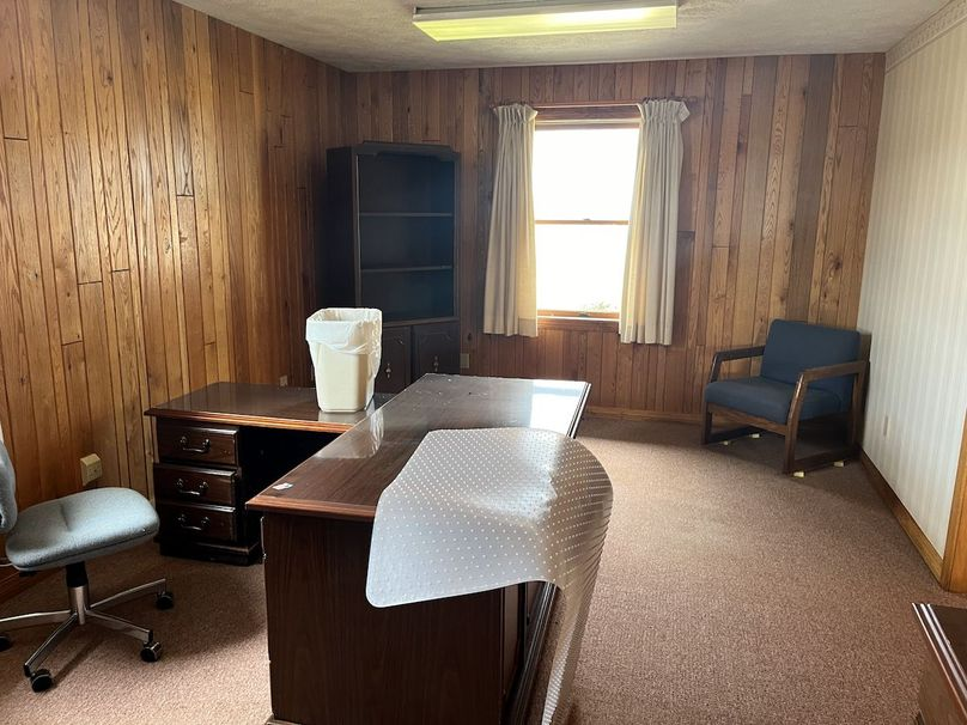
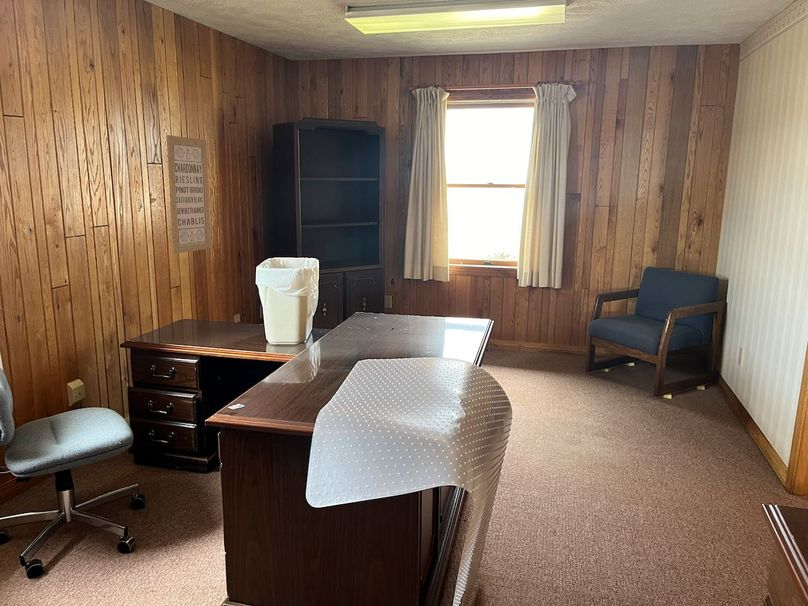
+ wall art (190, 195)
